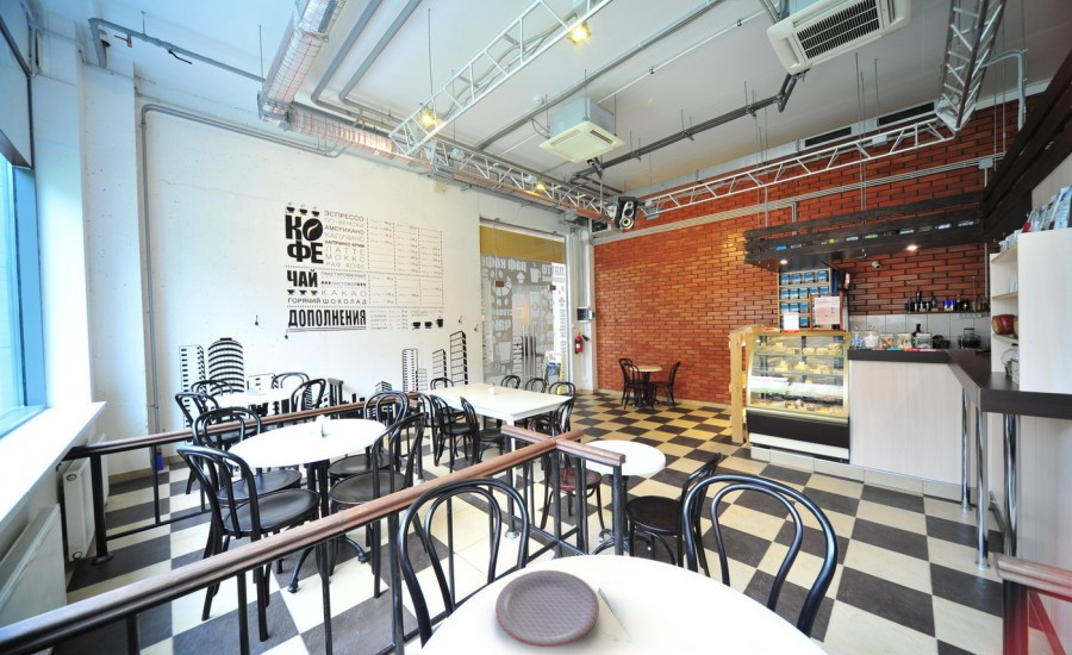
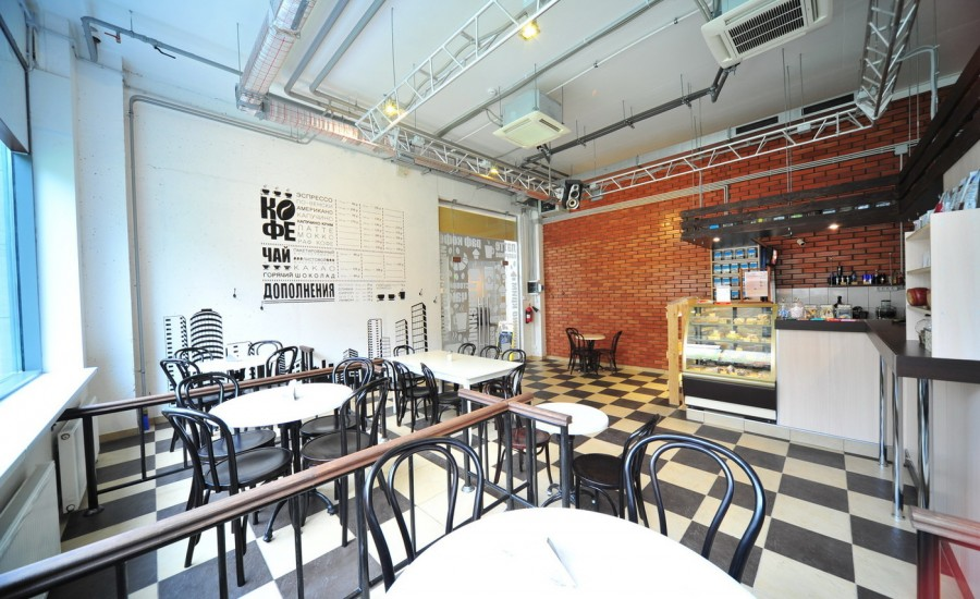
- plate (547, 606)
